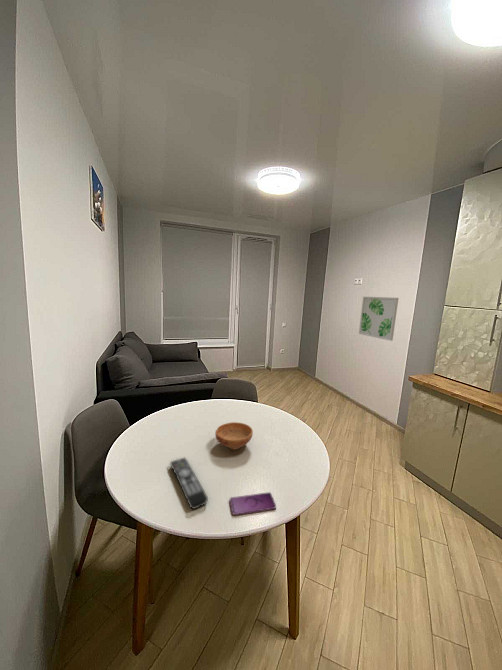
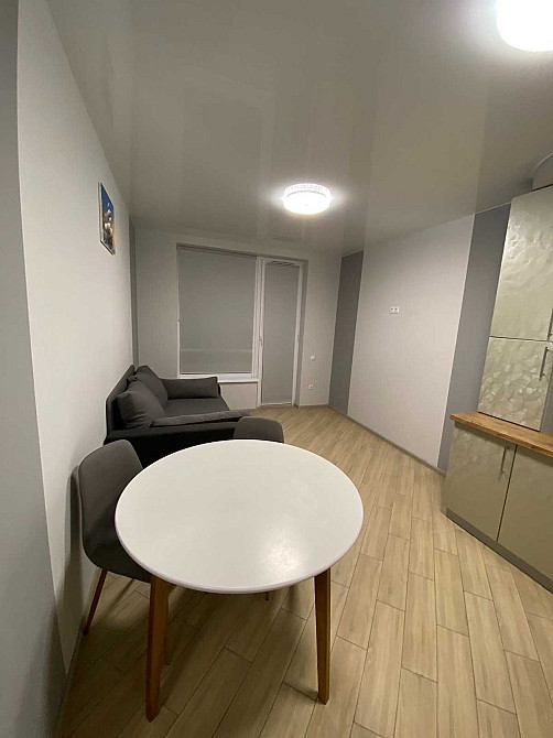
- bowl (233, 437)
- remote control (187, 480)
- wall art (377, 317)
- smartphone (252, 502)
